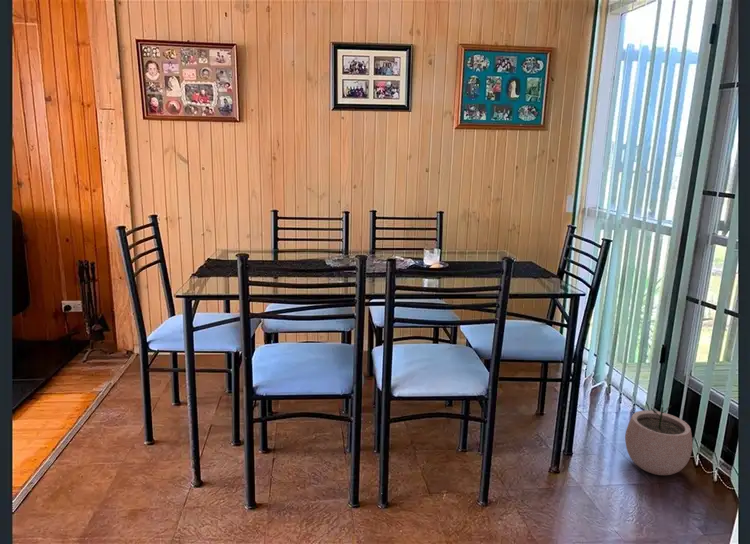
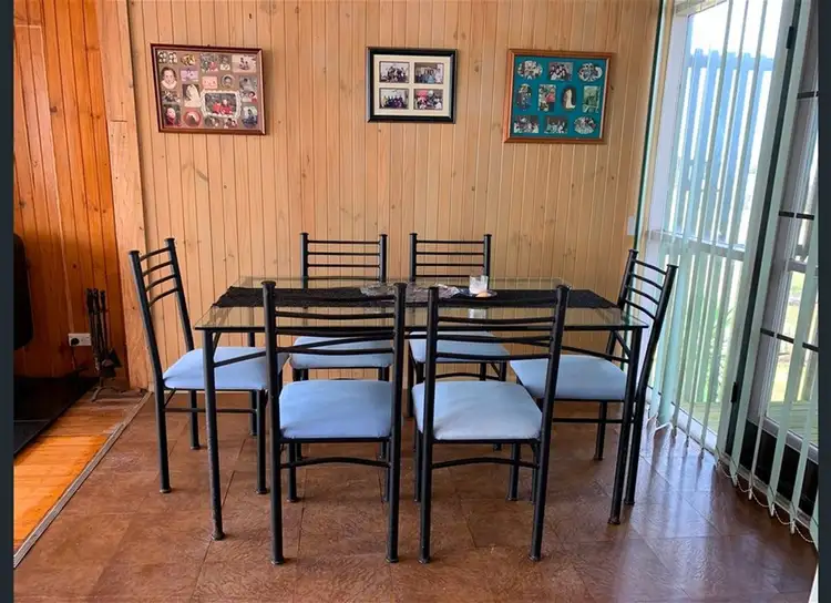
- plant pot (658, 435)
